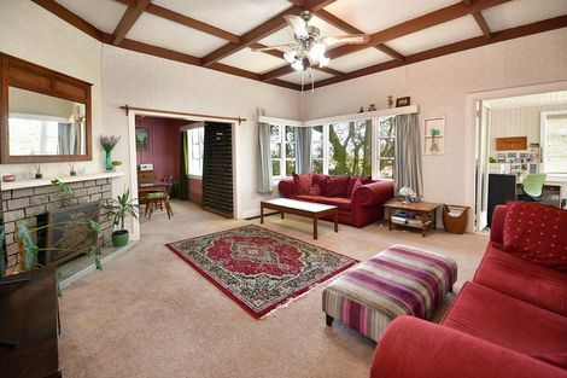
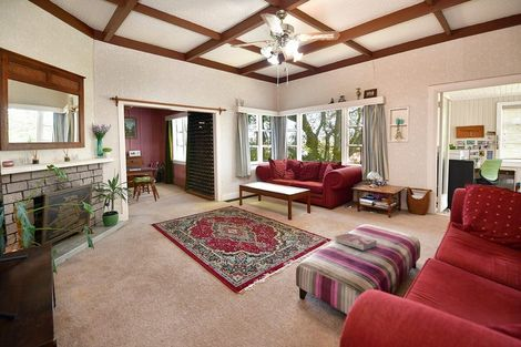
+ textbook (355, 241)
